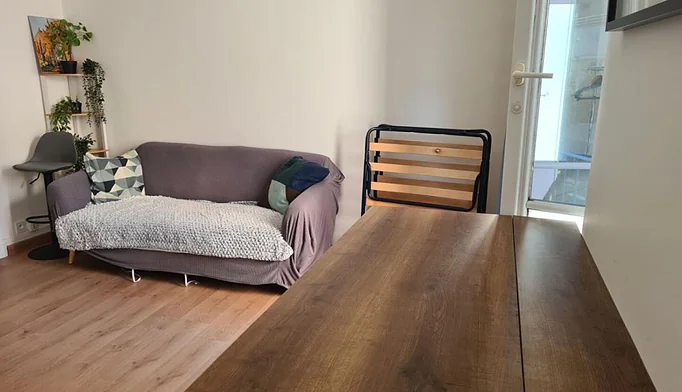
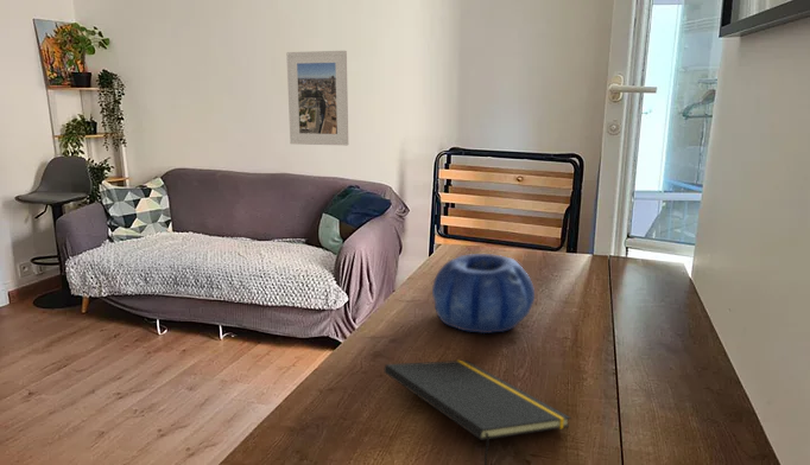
+ notepad (472, 394)
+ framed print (317, 98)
+ decorative bowl (482, 291)
